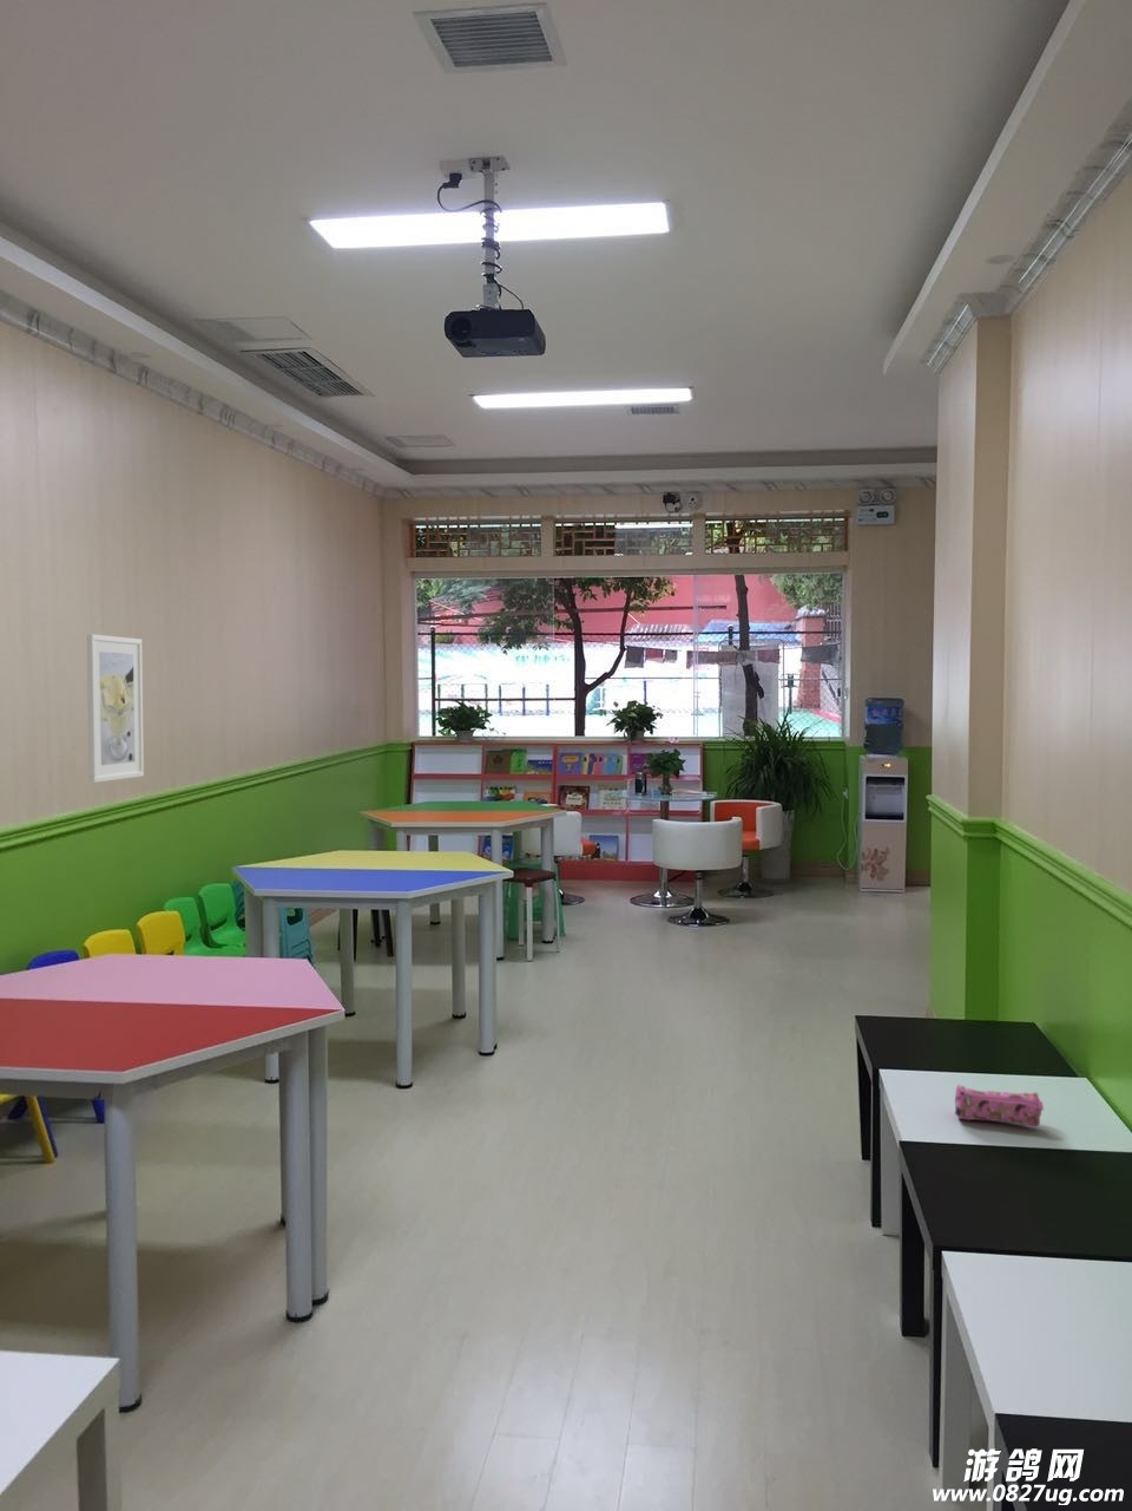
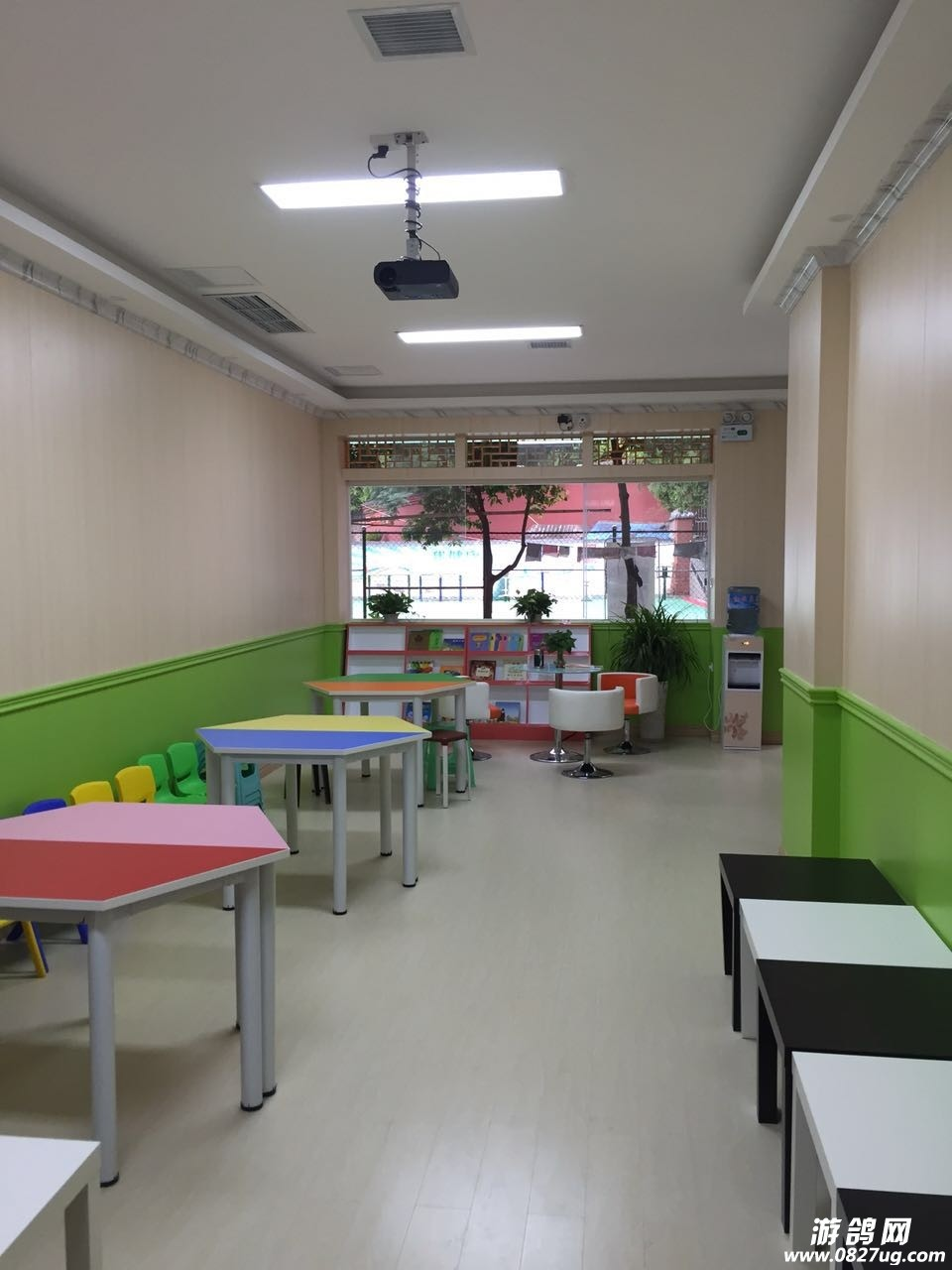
- pencil case (998, 1105)
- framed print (115, 708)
